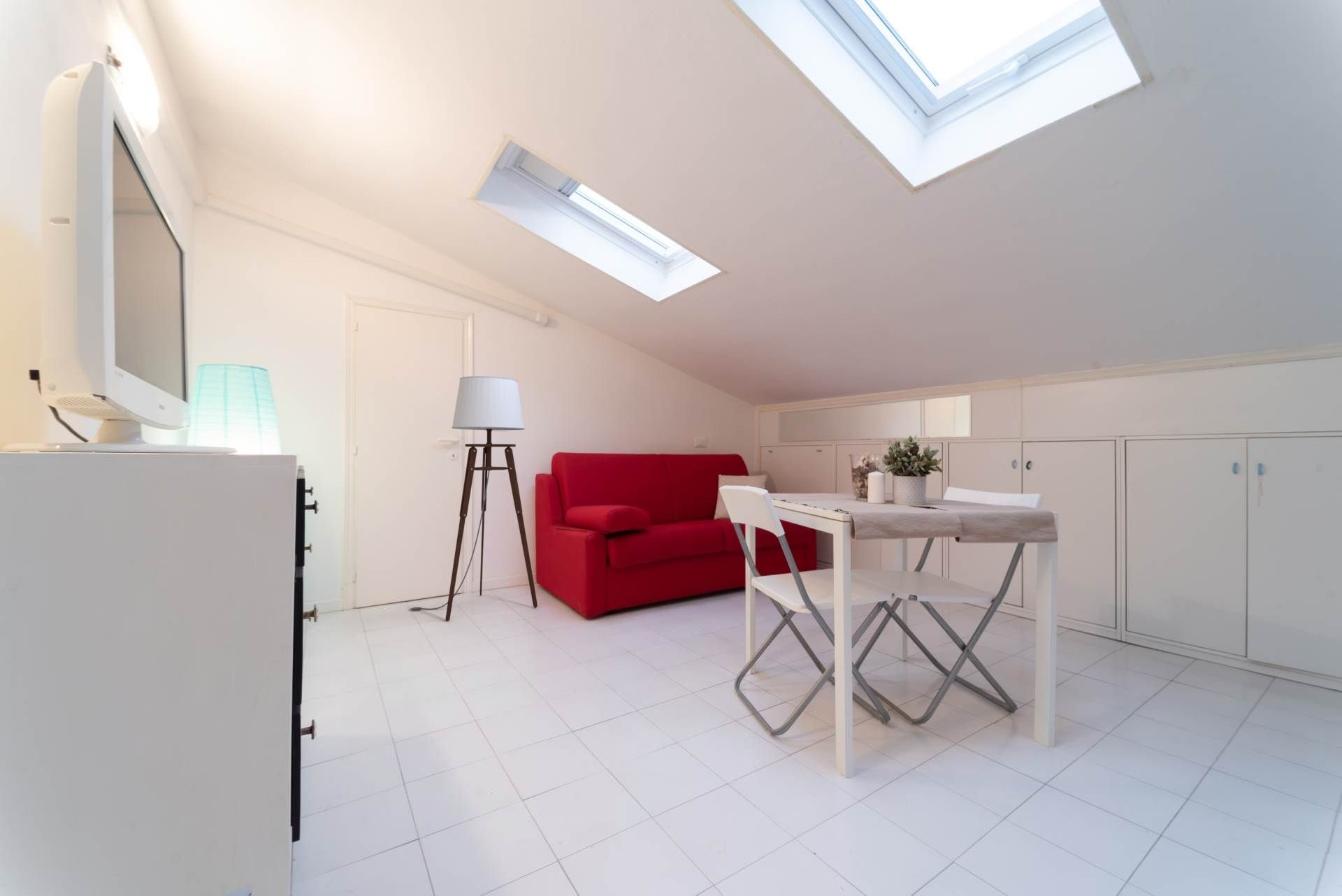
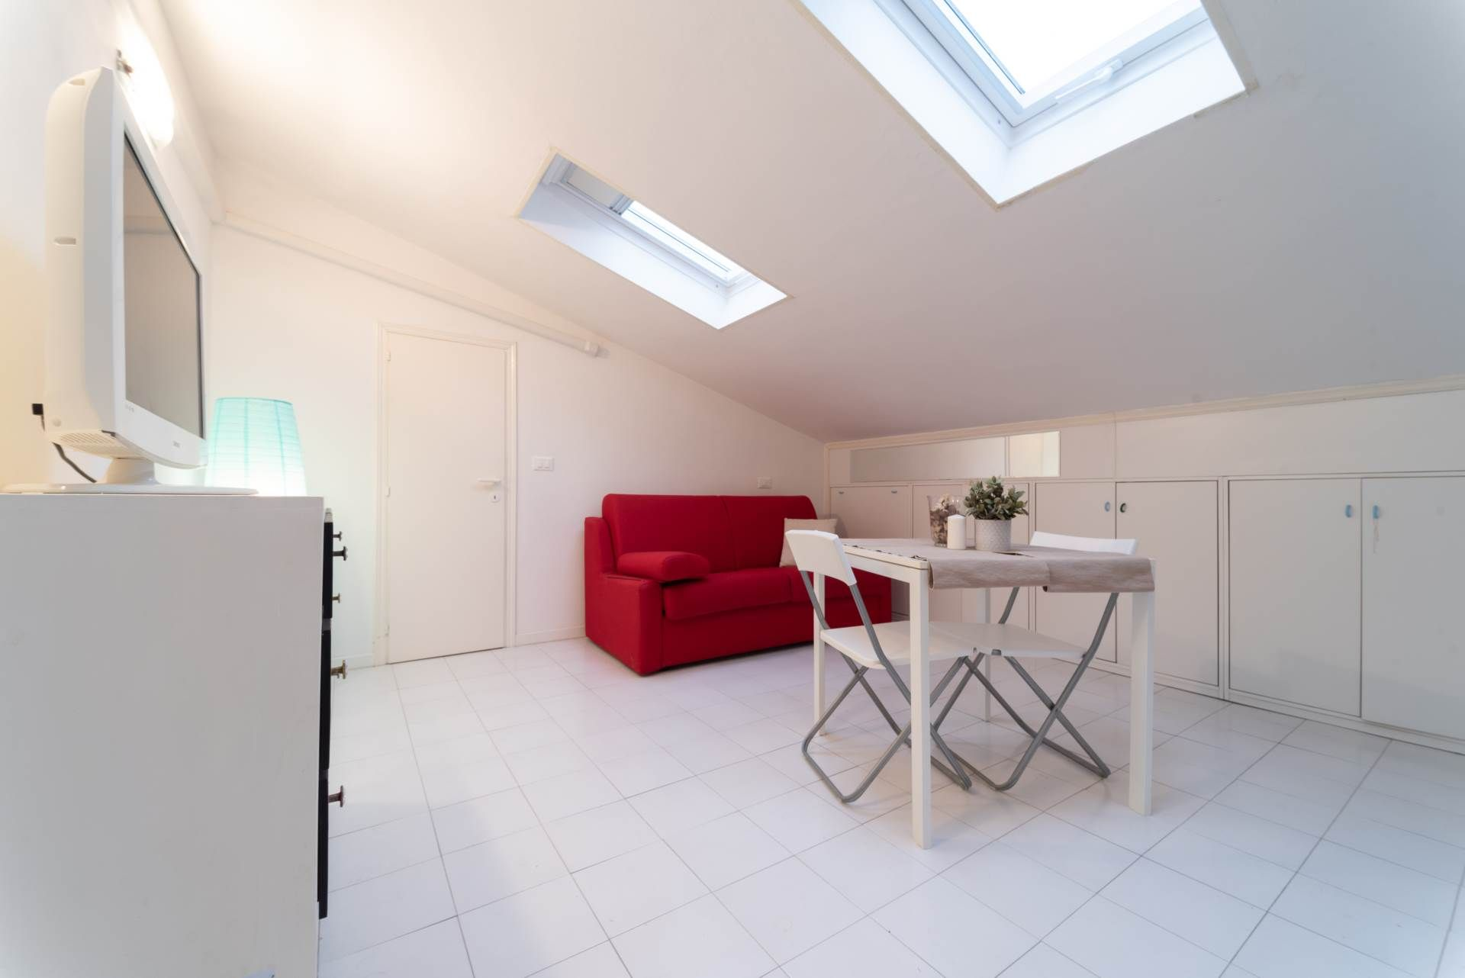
- floor lamp (470, 493)
